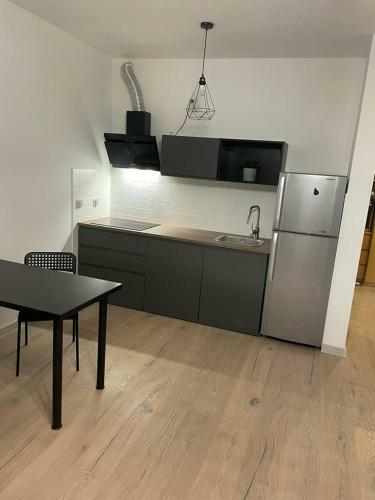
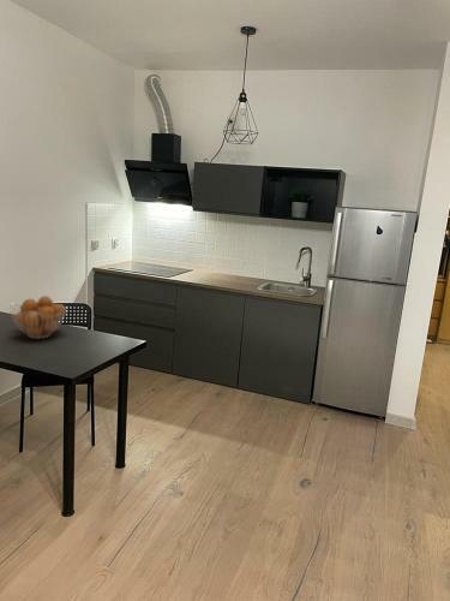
+ fruit basket (38, 316)
